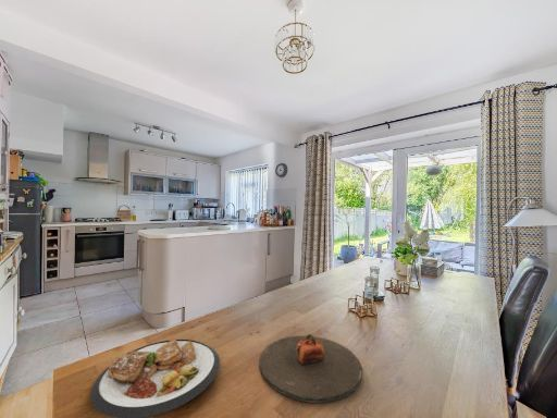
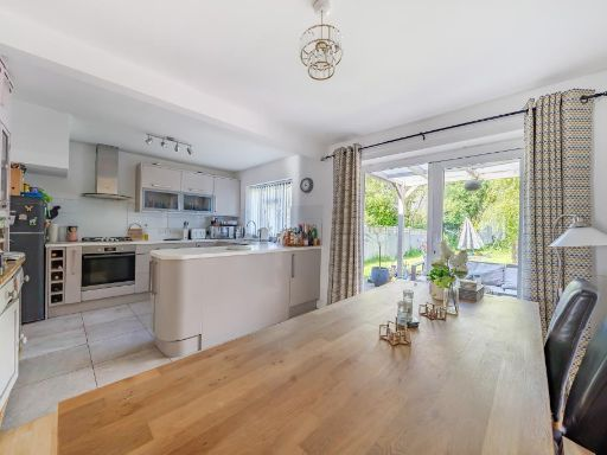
- plate (161, 367)
- plate (309, 348)
